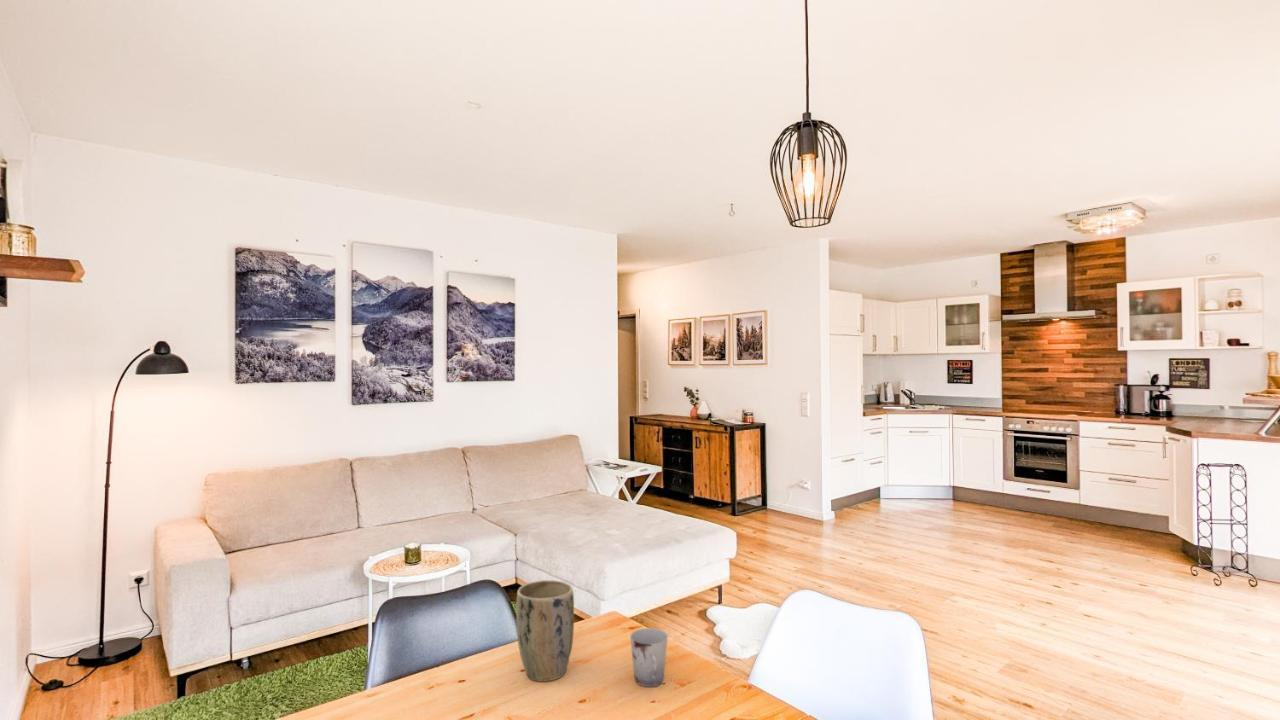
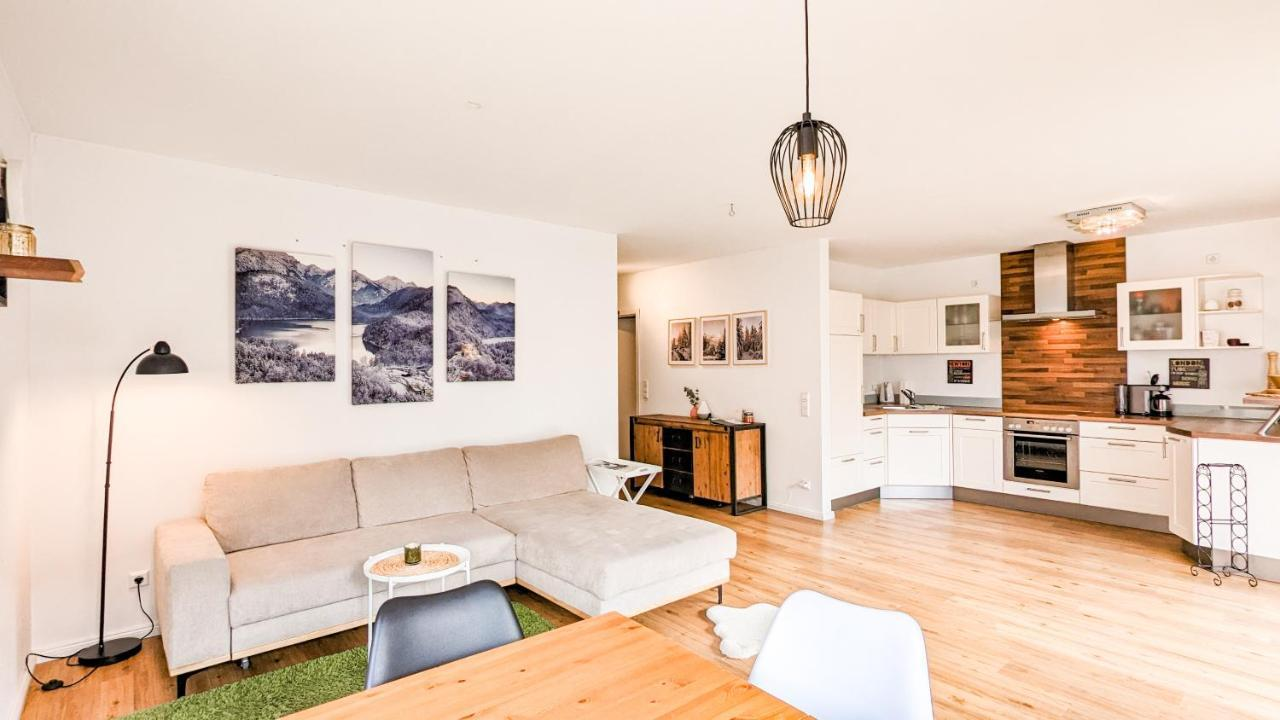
- cup (650, 661)
- plant pot (545, 630)
